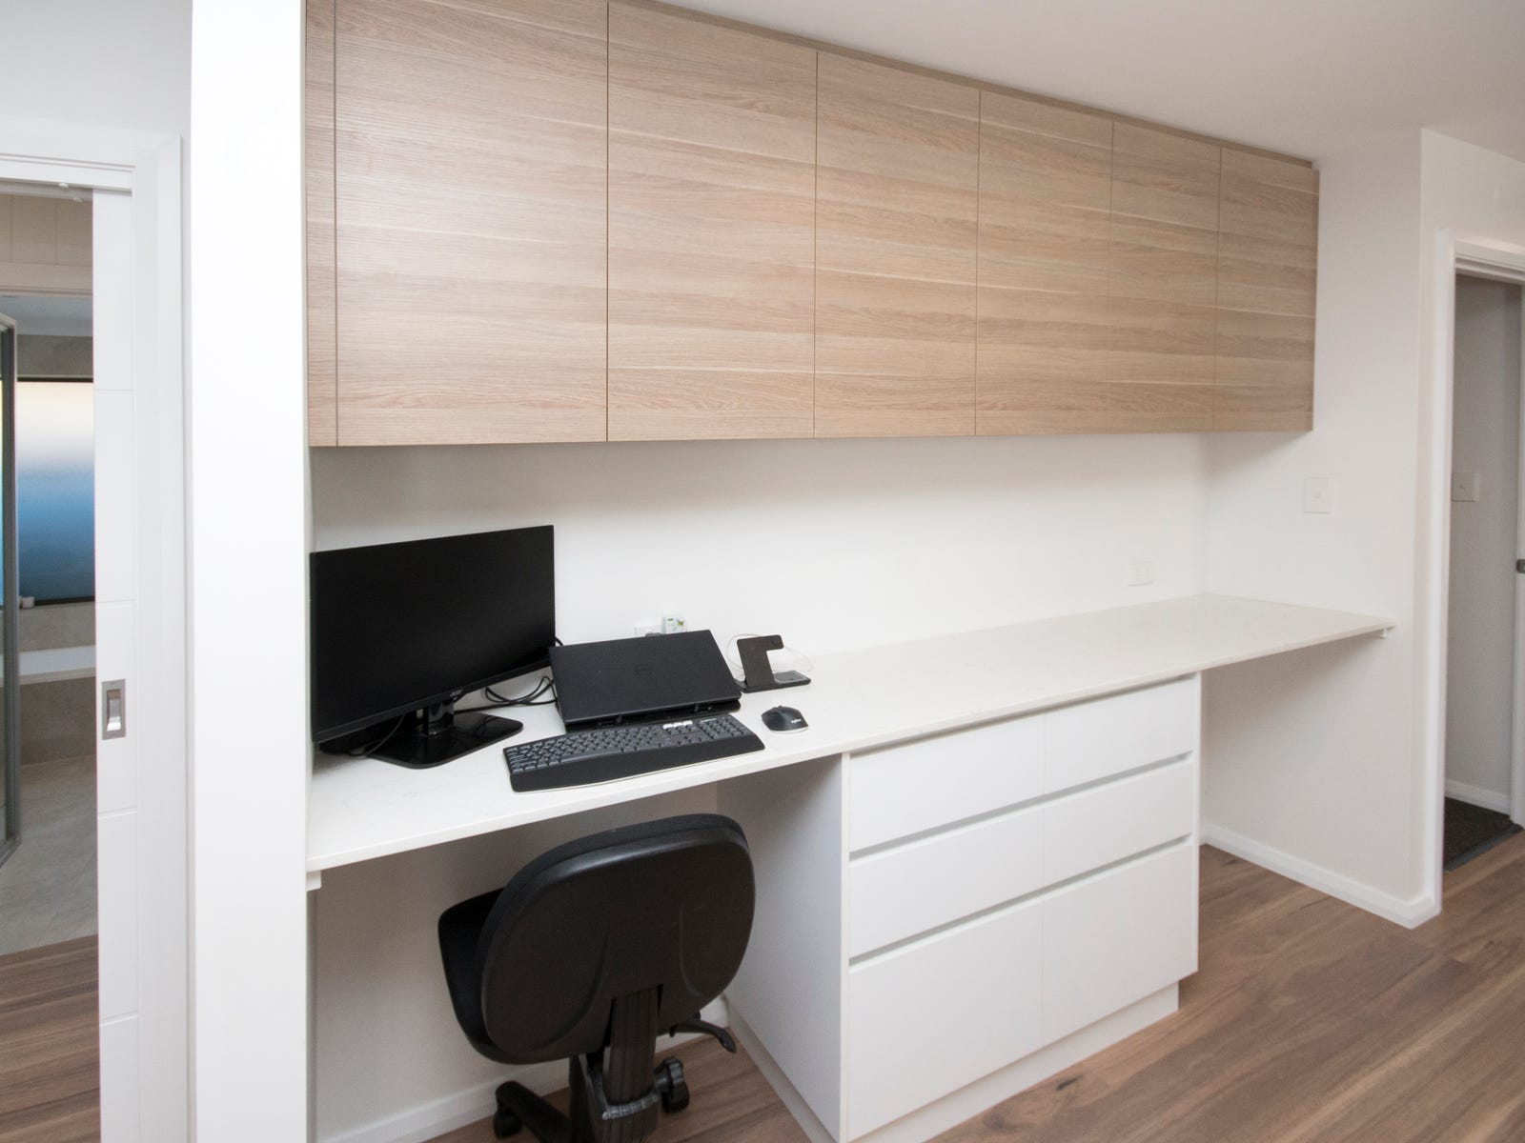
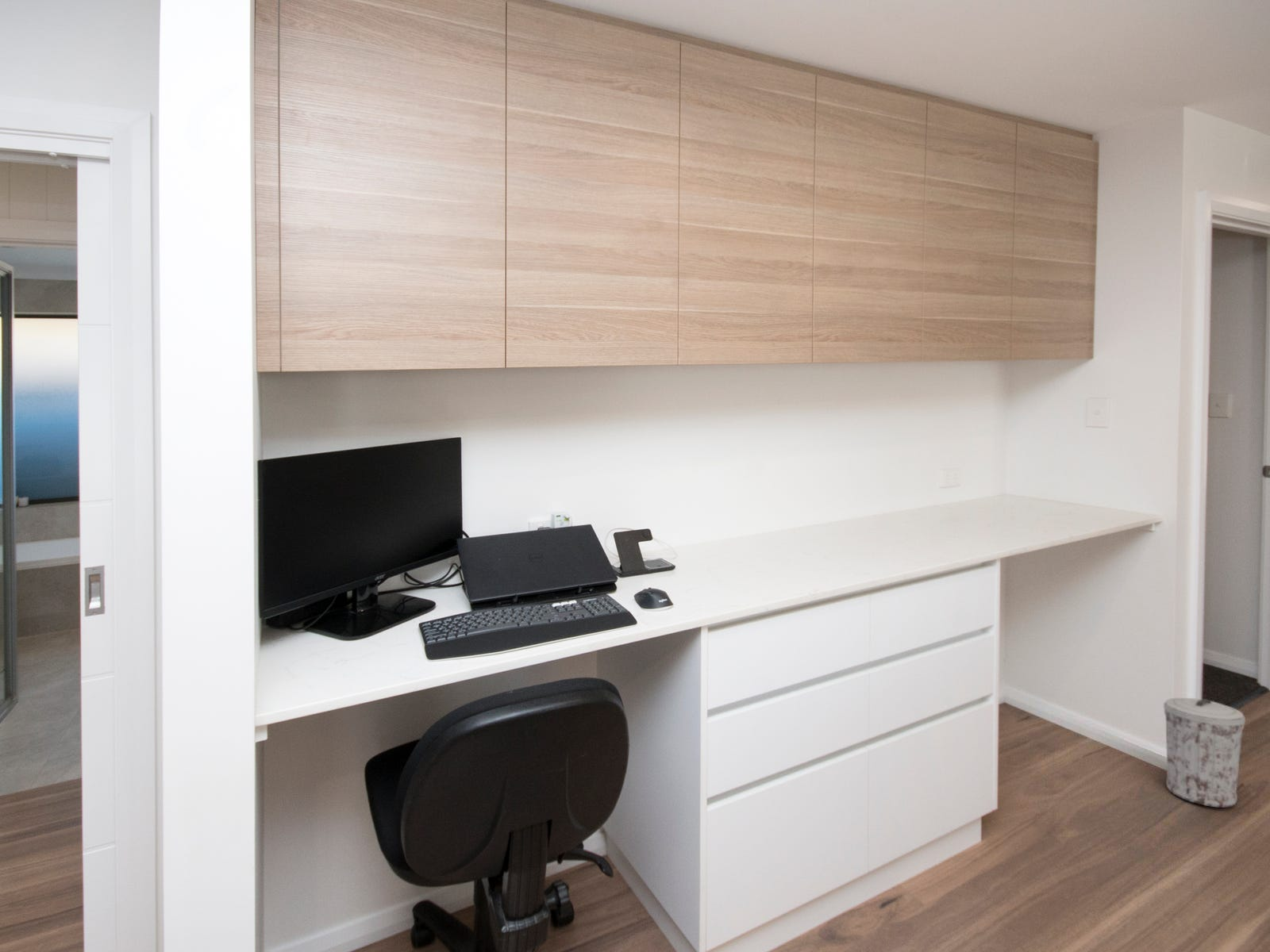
+ trash can (1202, 747)
